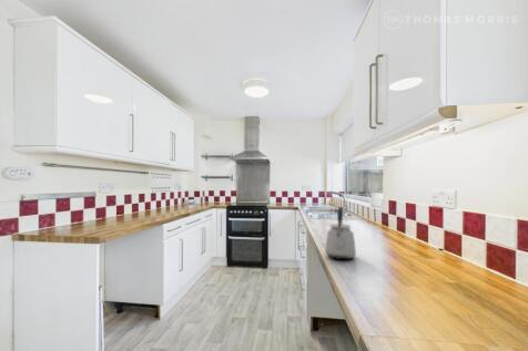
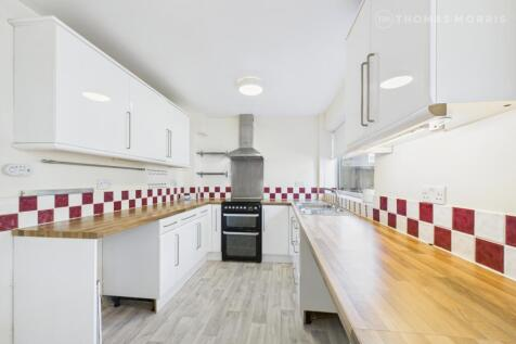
- kettle (339, 233)
